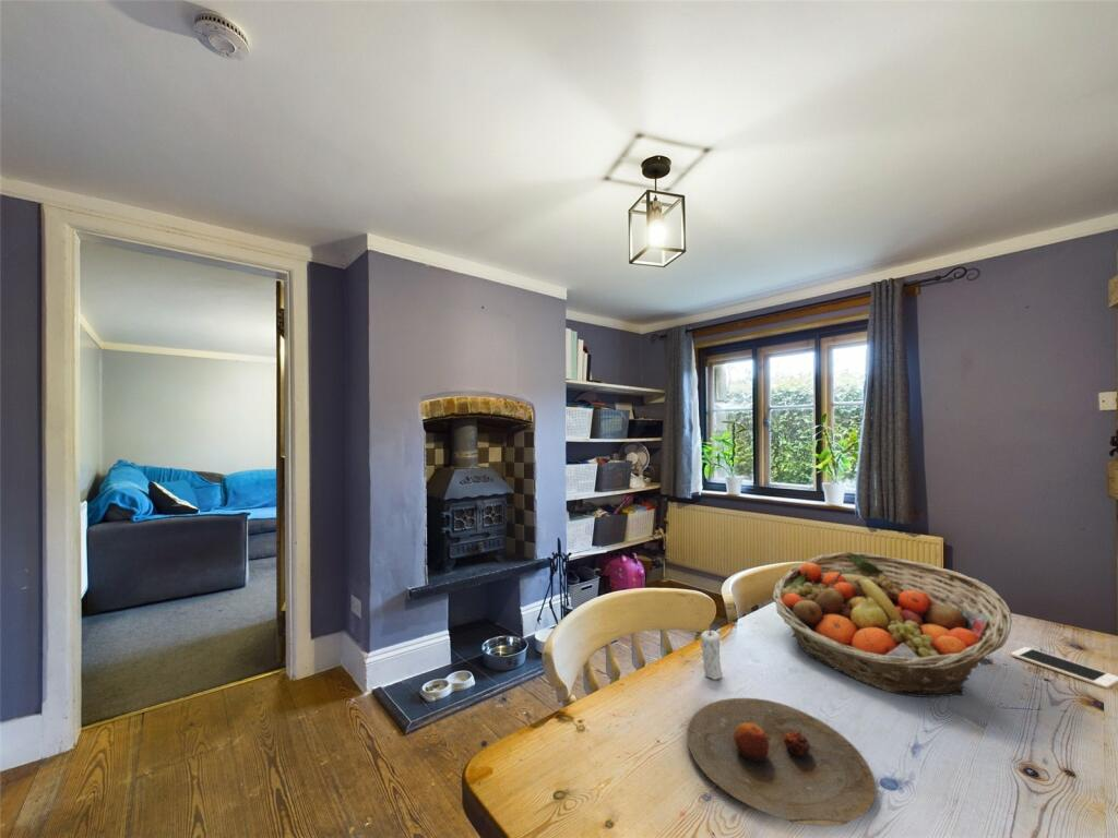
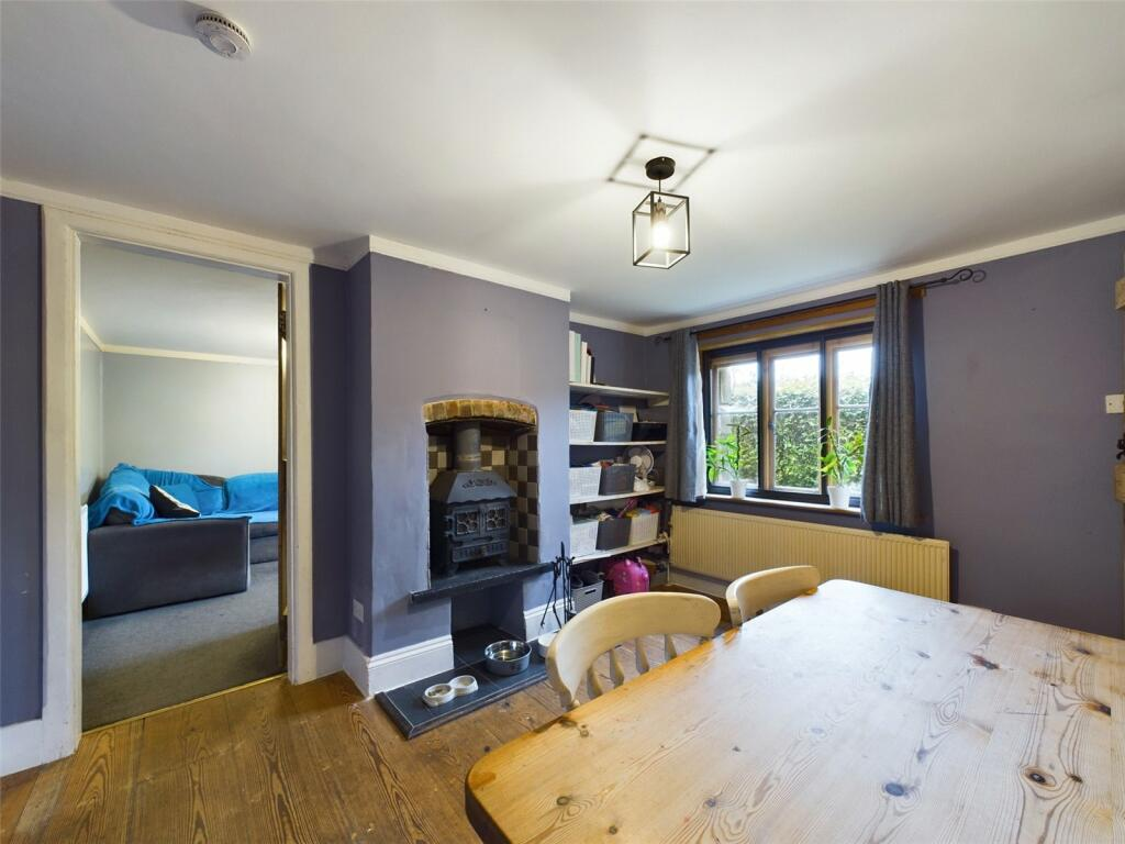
- fruit basket (876, 614)
- plate (773, 742)
- cell phone (1062, 666)
- candle (711, 649)
